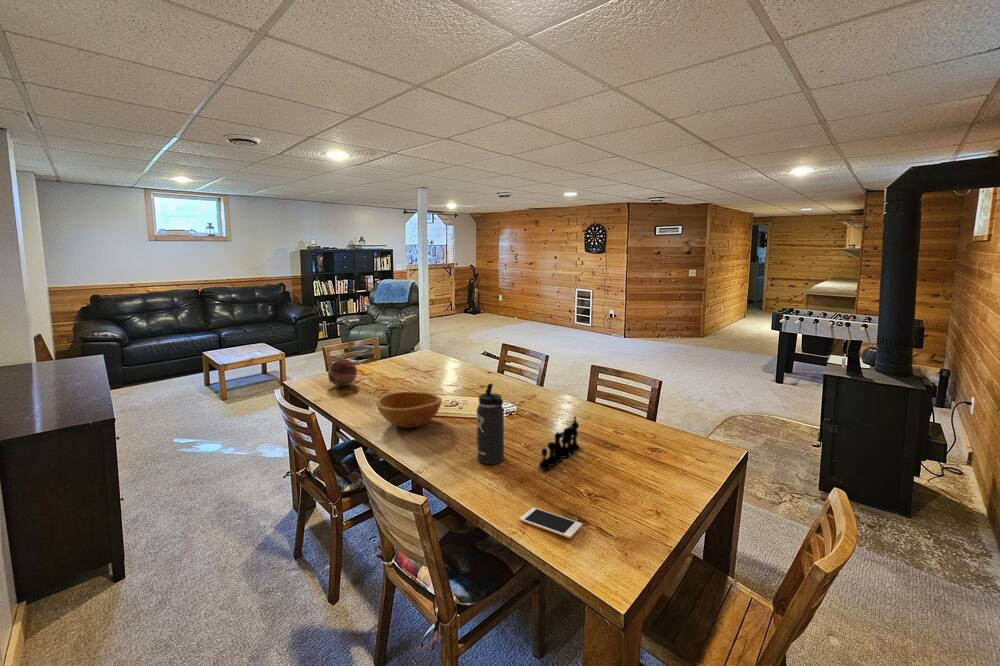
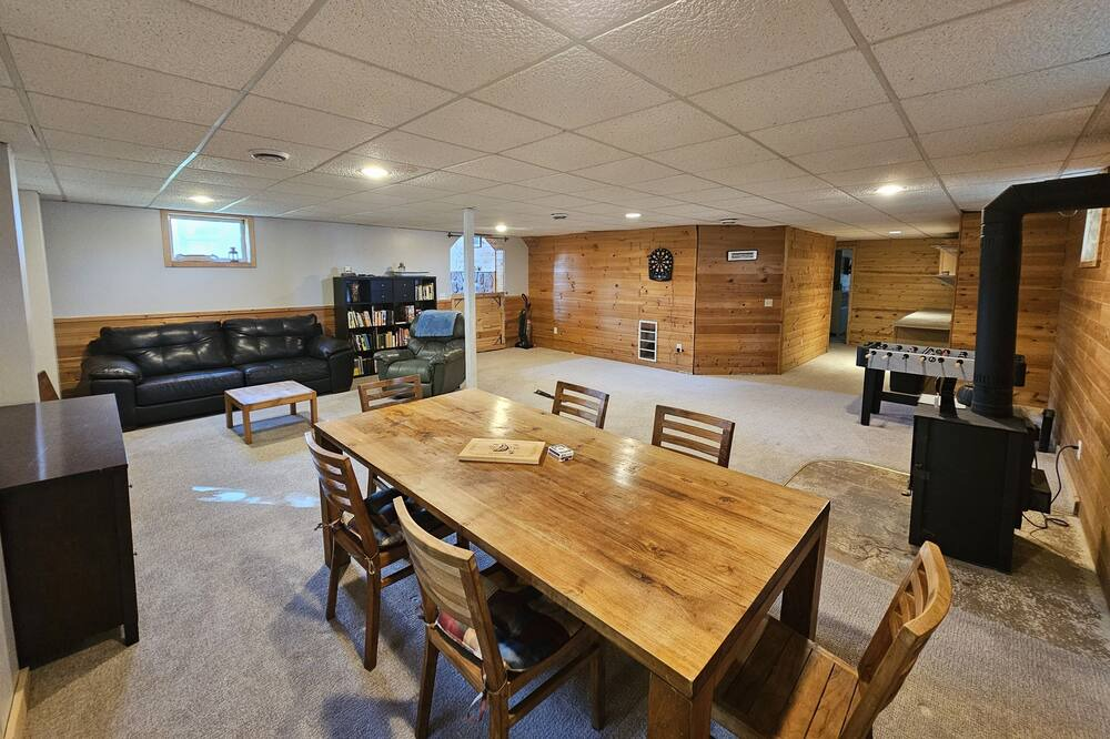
- decorative ball (342, 372)
- thermos bottle (492, 422)
- wooden bowl (410, 411)
- chess set (561, 440)
- cell phone (550, 522)
